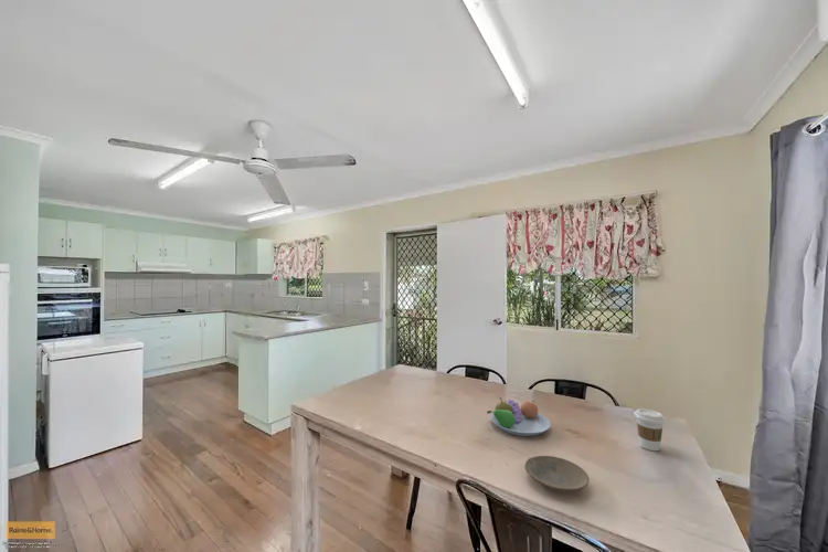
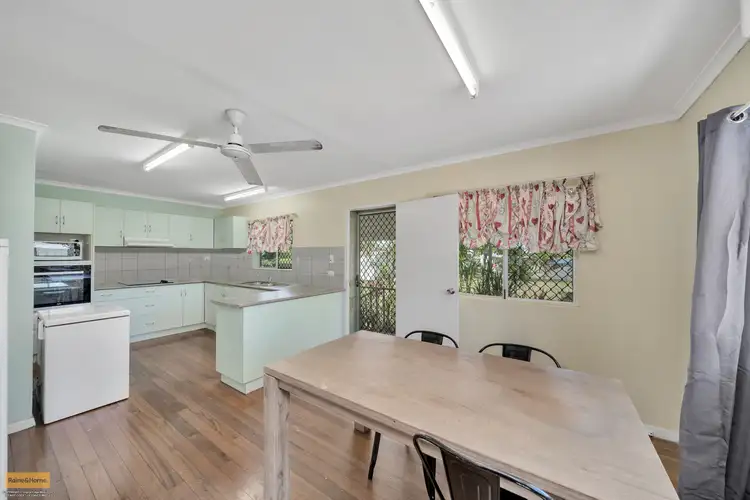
- plate (555, 475)
- coffee cup (649, 429)
- fruit bowl (517, 413)
